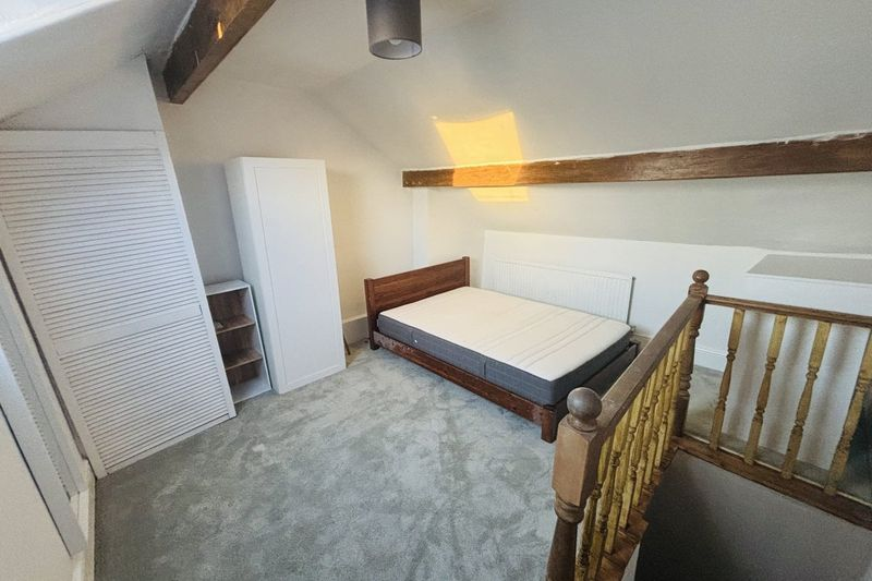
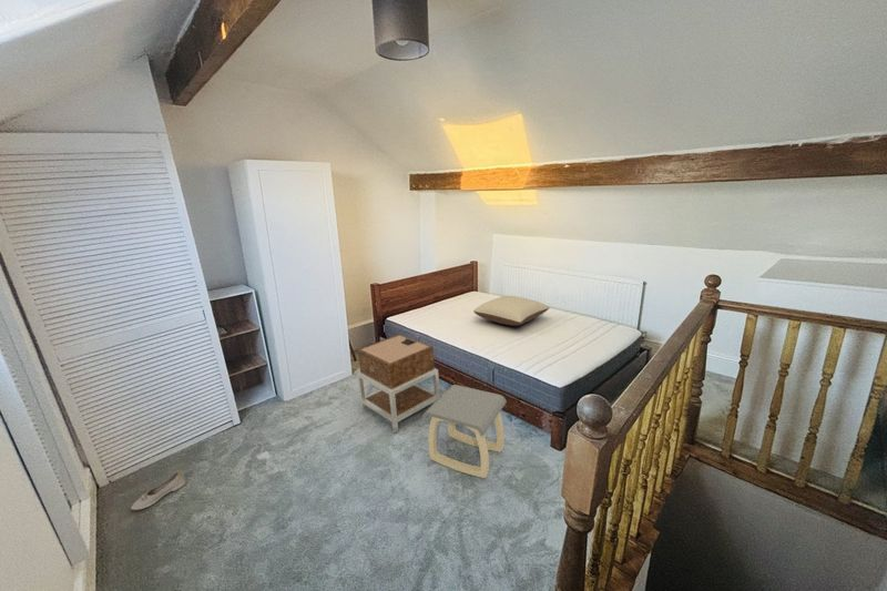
+ nightstand (397, 377)
+ pillow (511, 309)
+ stool (467, 427)
+ shoe (157, 489)
